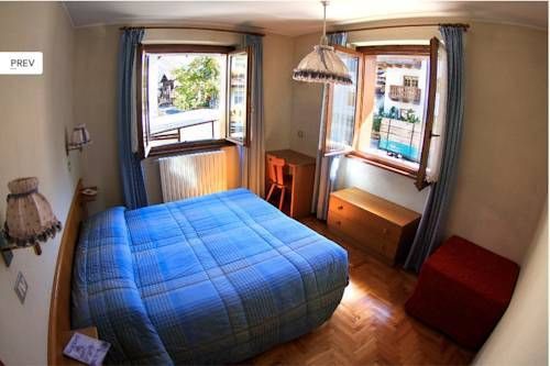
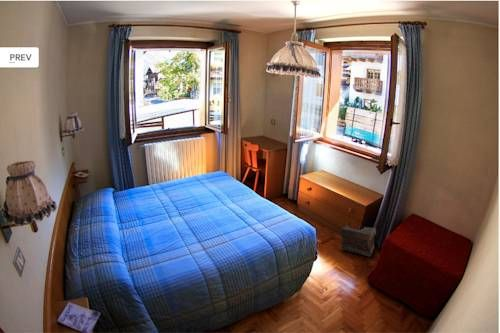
+ pouch (358, 238)
